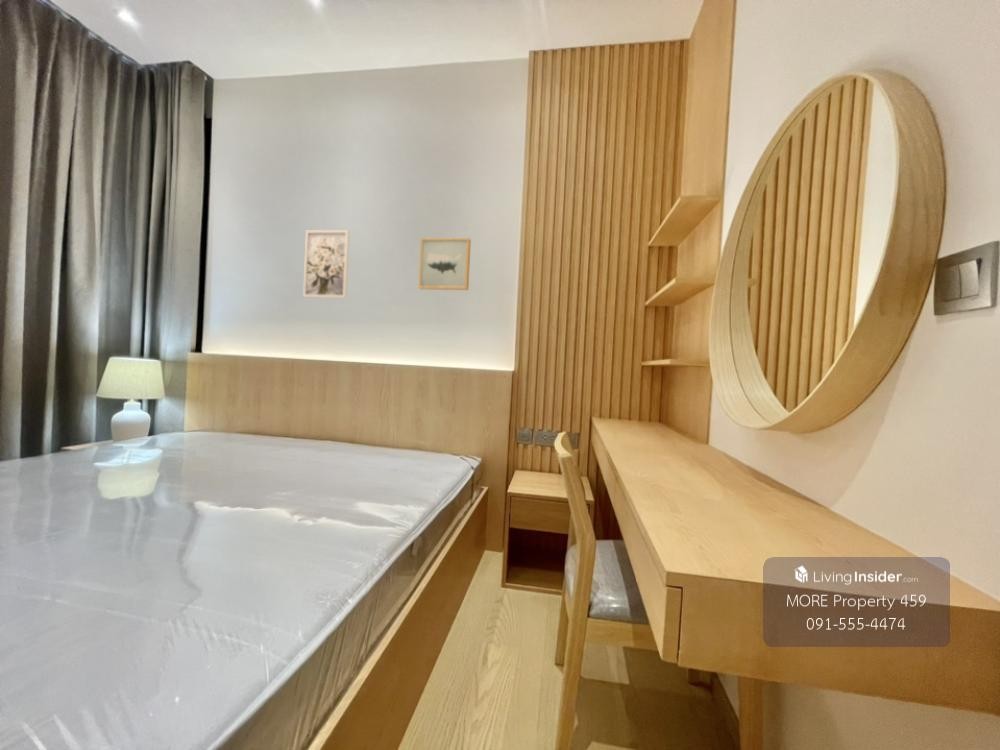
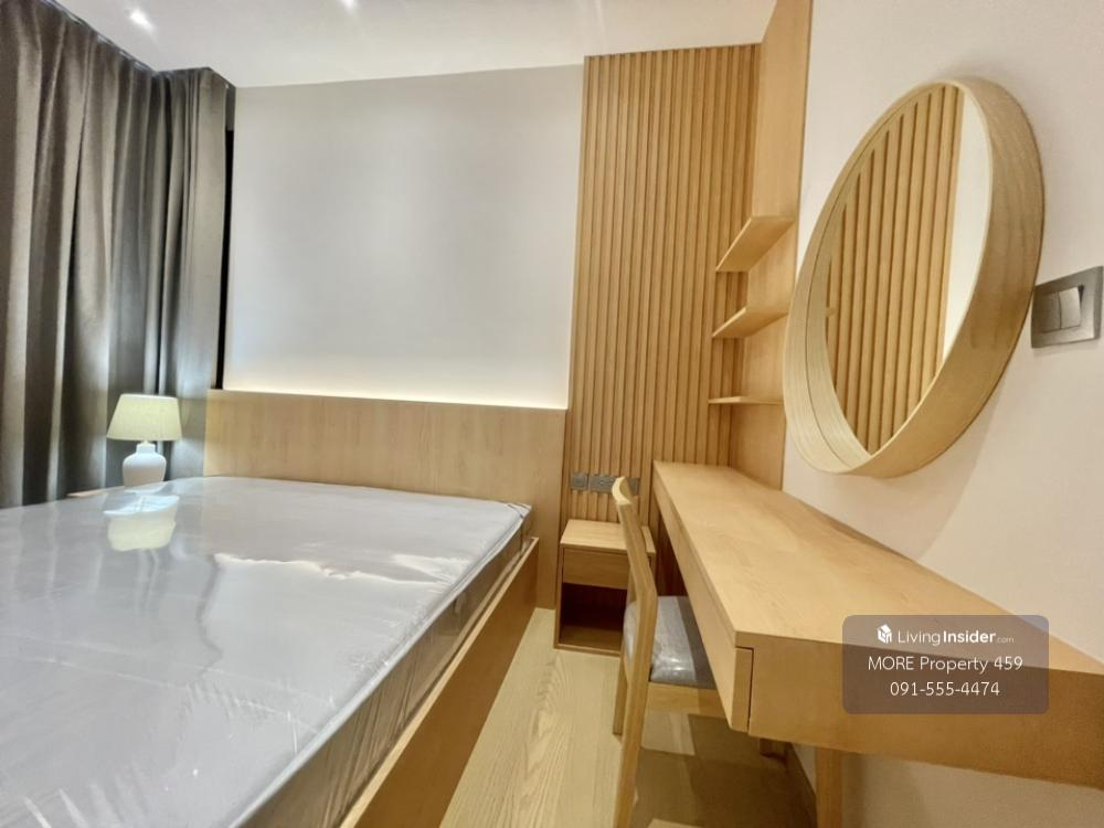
- wall art (444, 264)
- wall art (326, 264)
